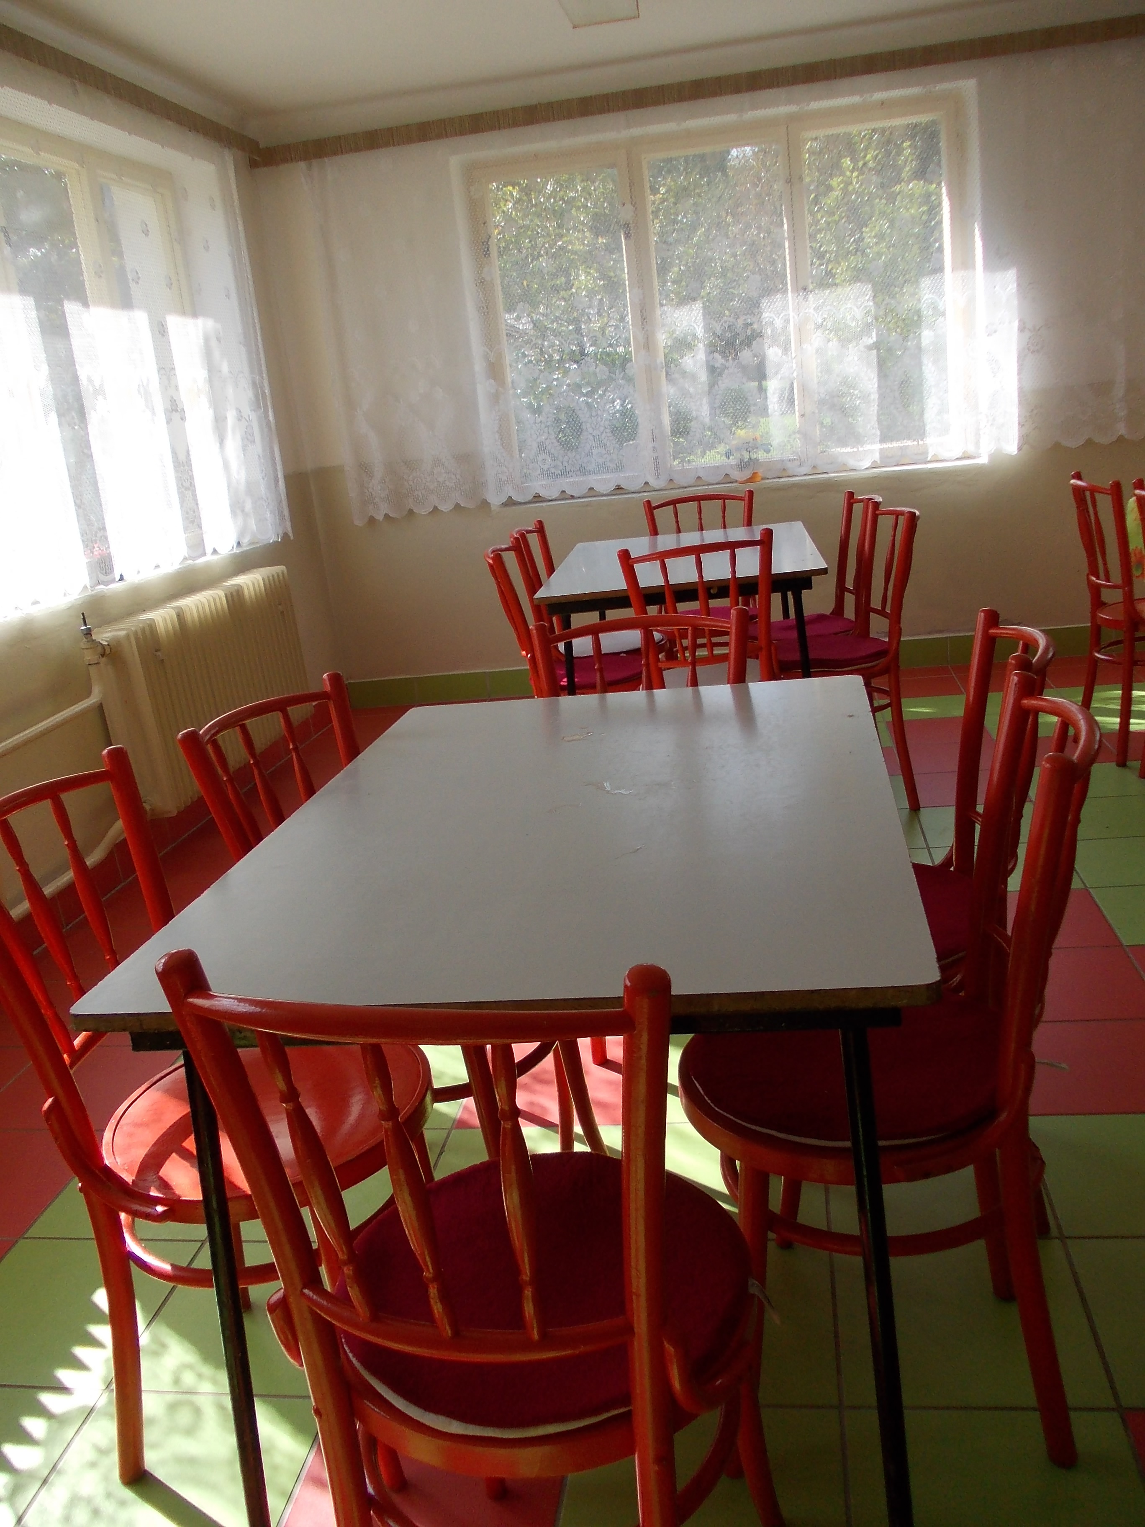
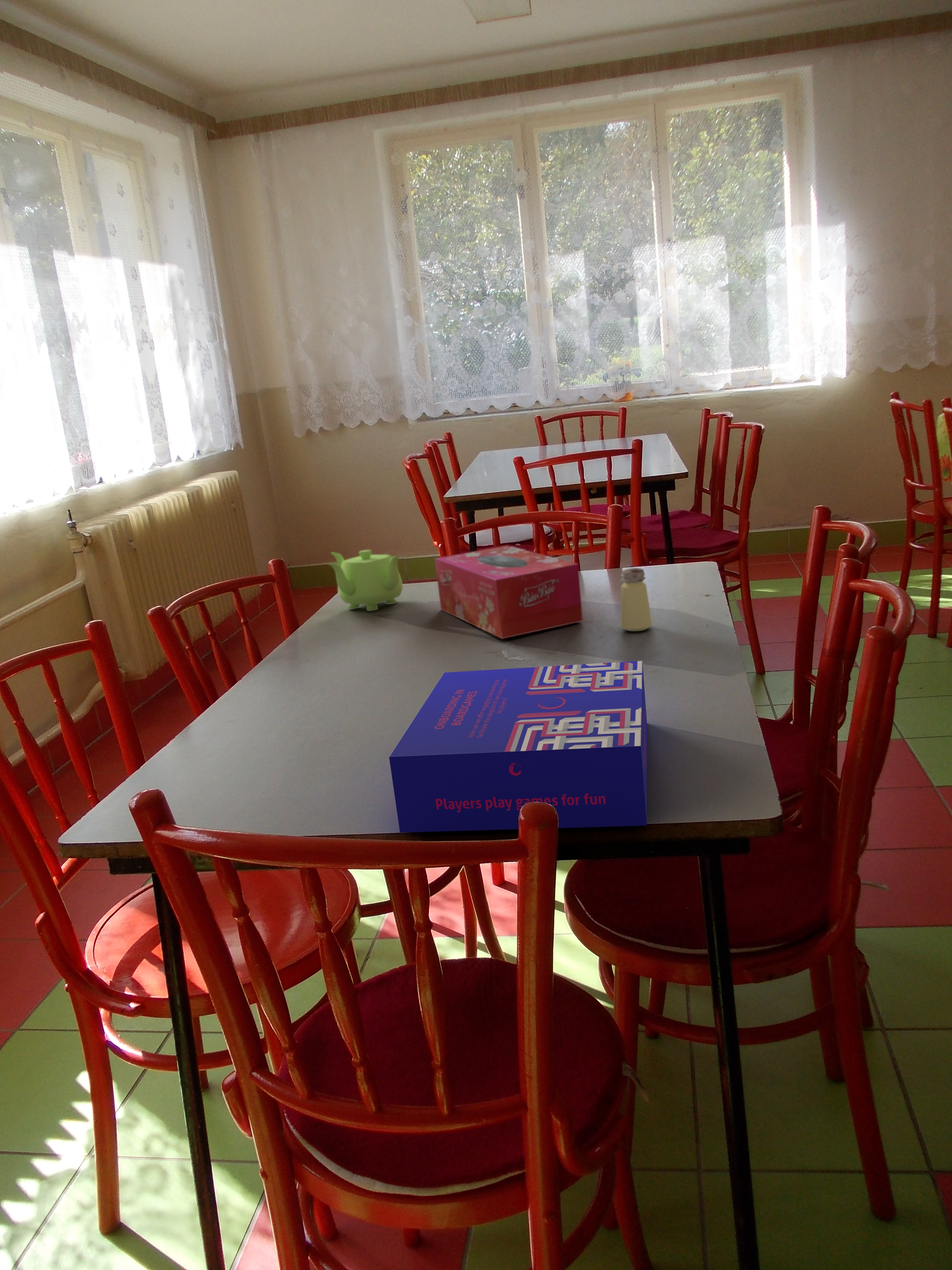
+ board game (532, 739)
+ saltshaker (634, 598)
+ tissue box (505, 588)
+ teapot (365, 579)
